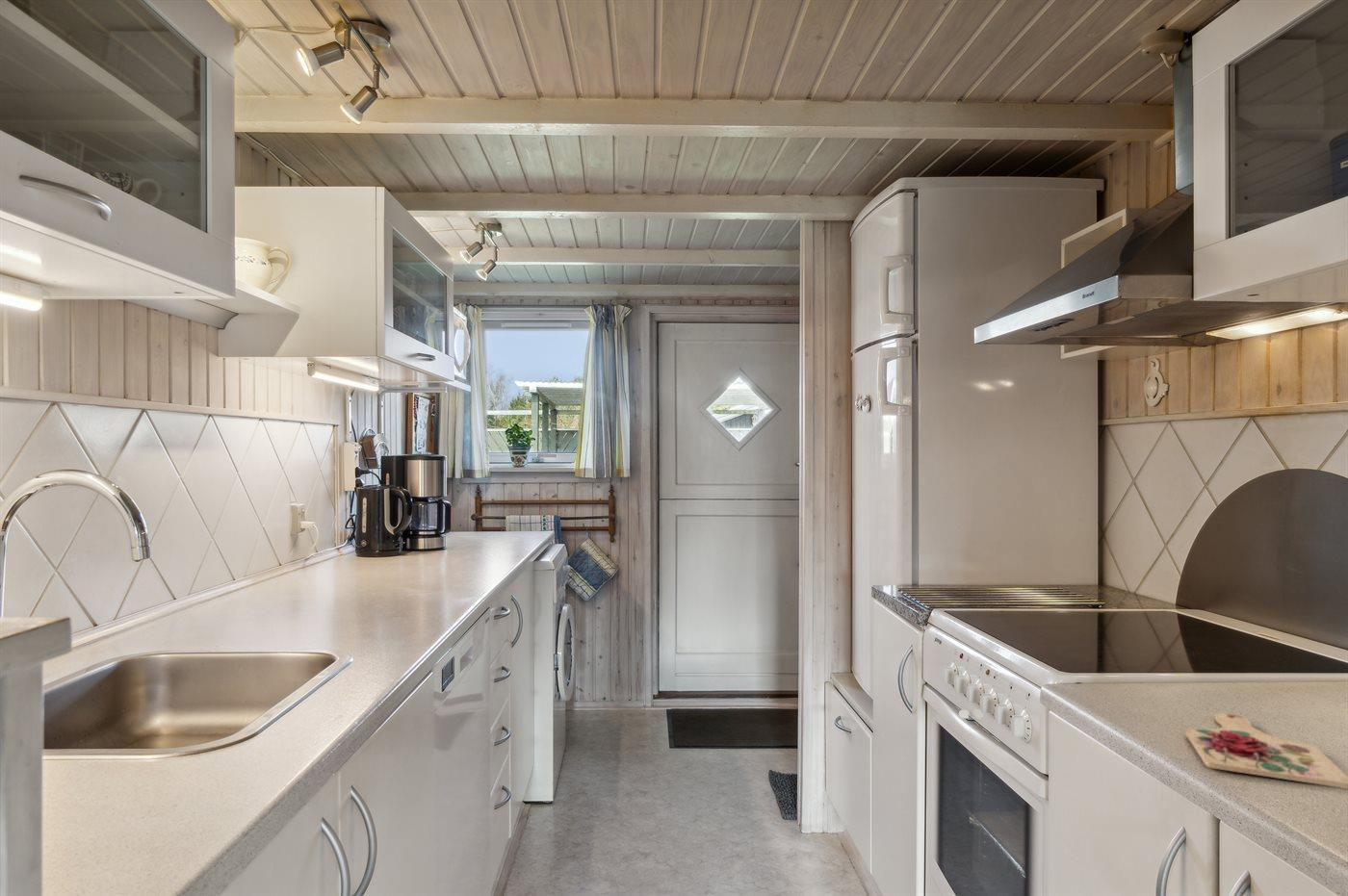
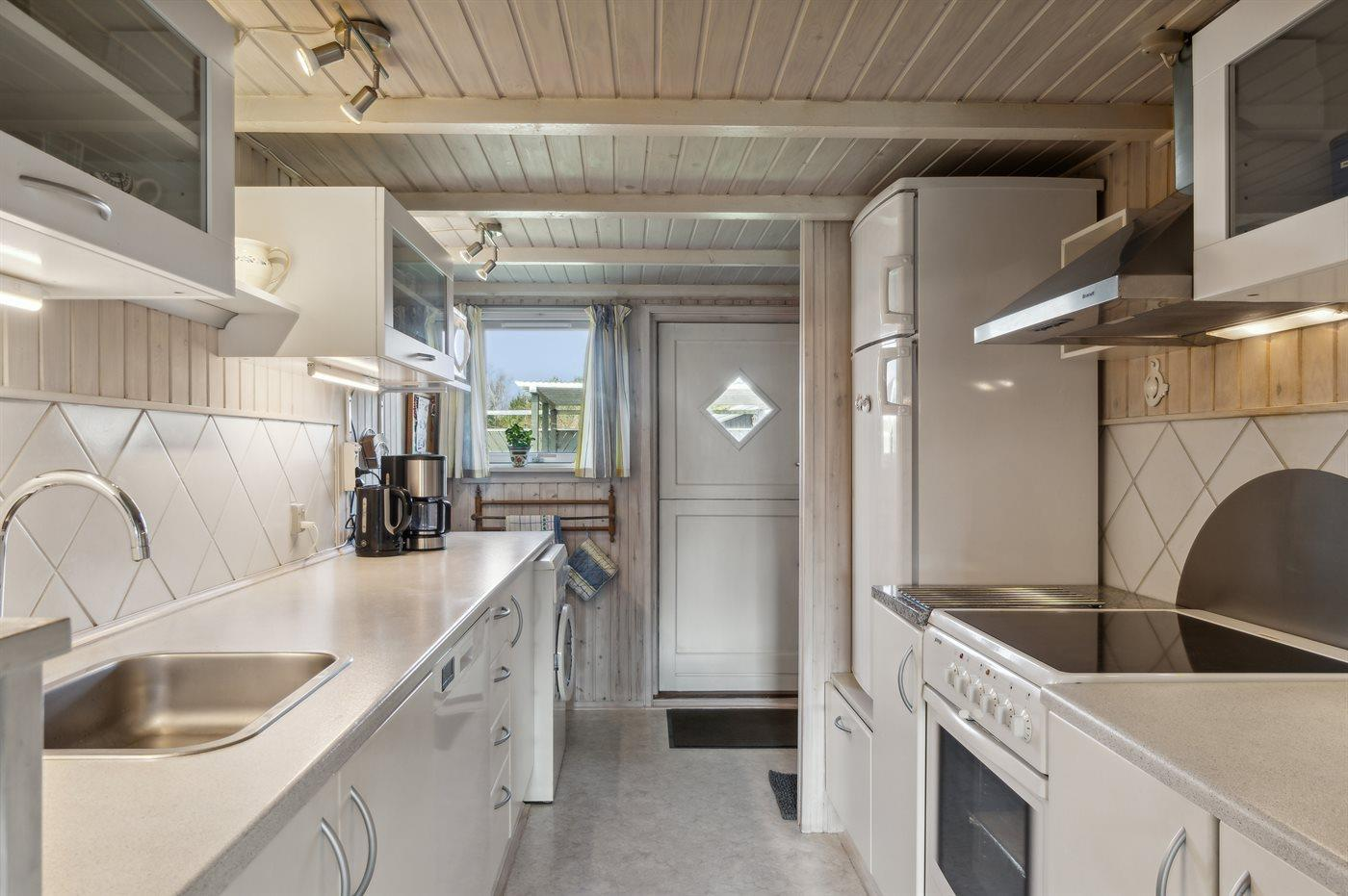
- cutting board (1251, 735)
